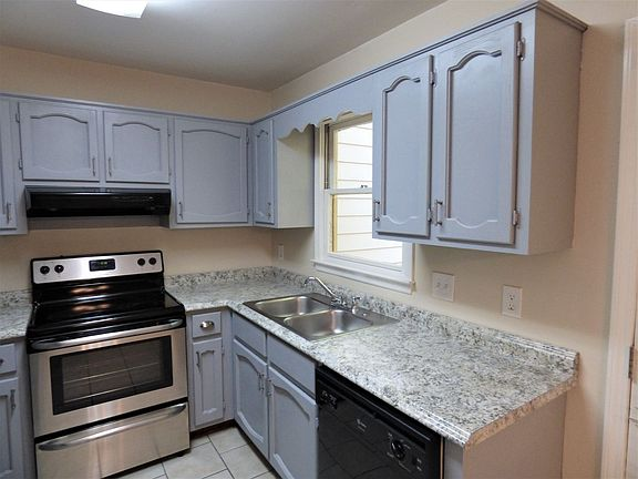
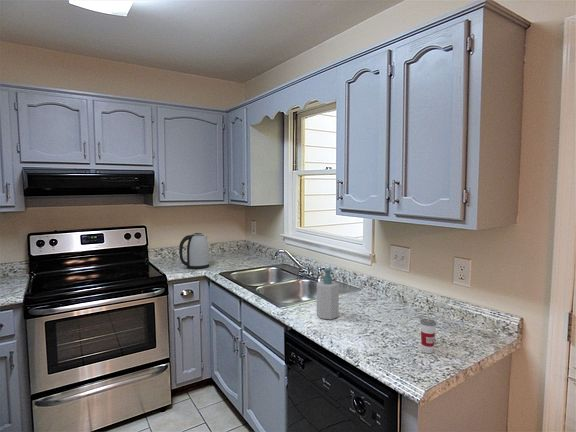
+ soap bottle (327, 292)
+ cup (427, 331)
+ kettle (194, 250)
